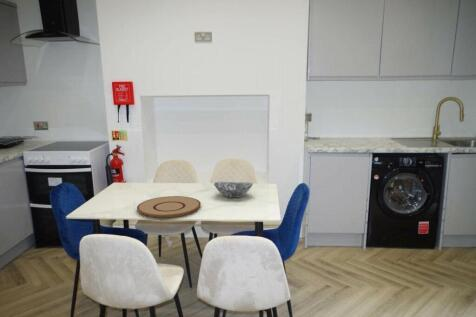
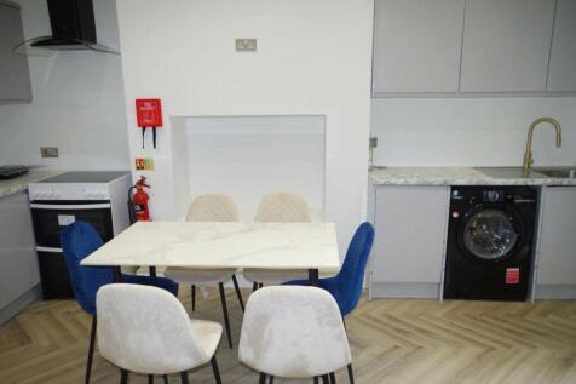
- plate (169, 206)
- decorative bowl (233, 189)
